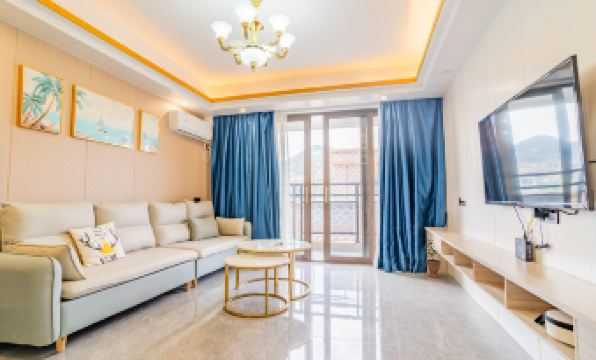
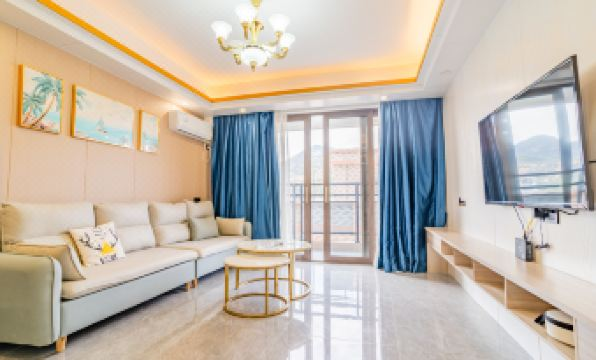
- potted plant (431, 256)
